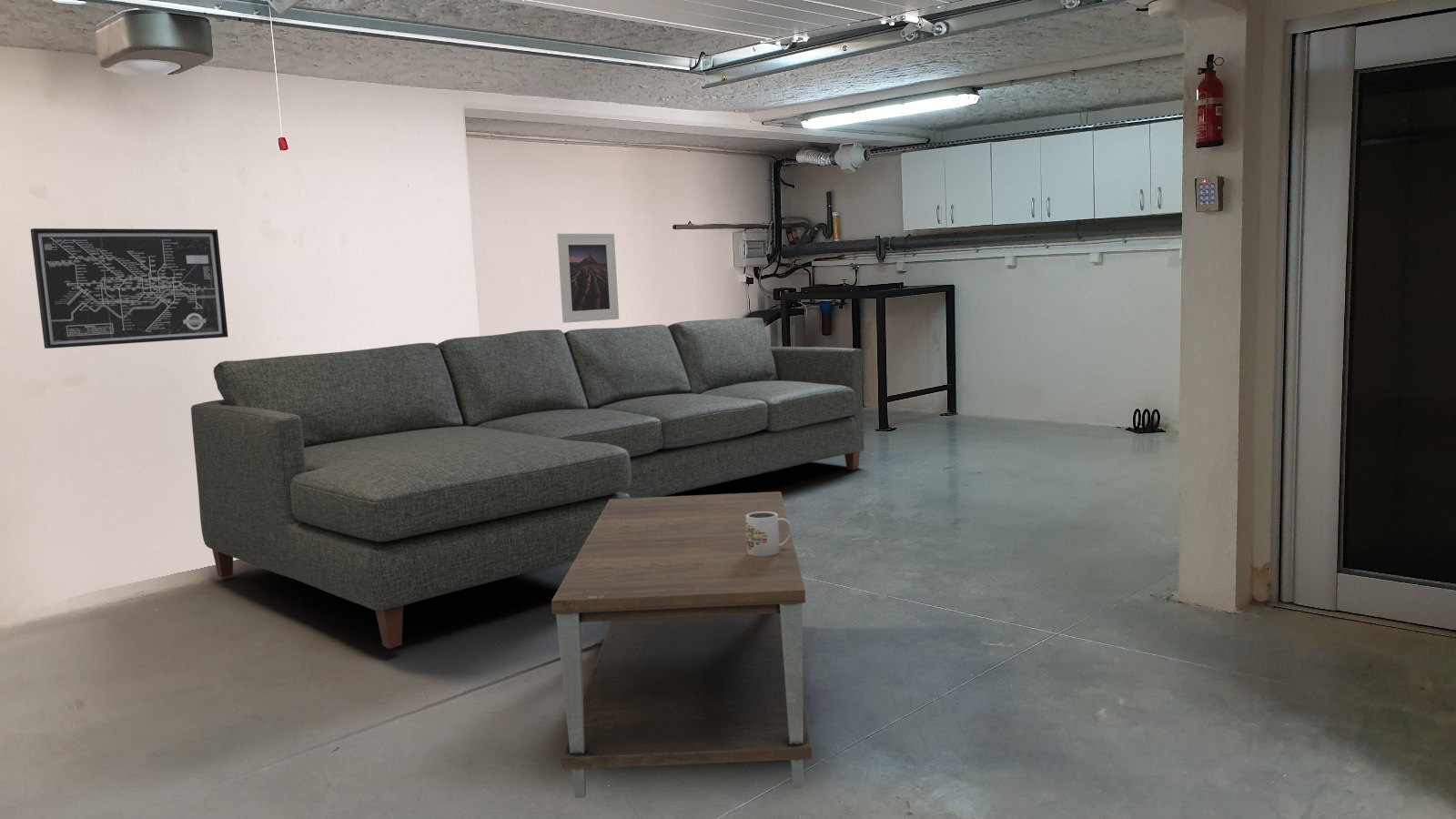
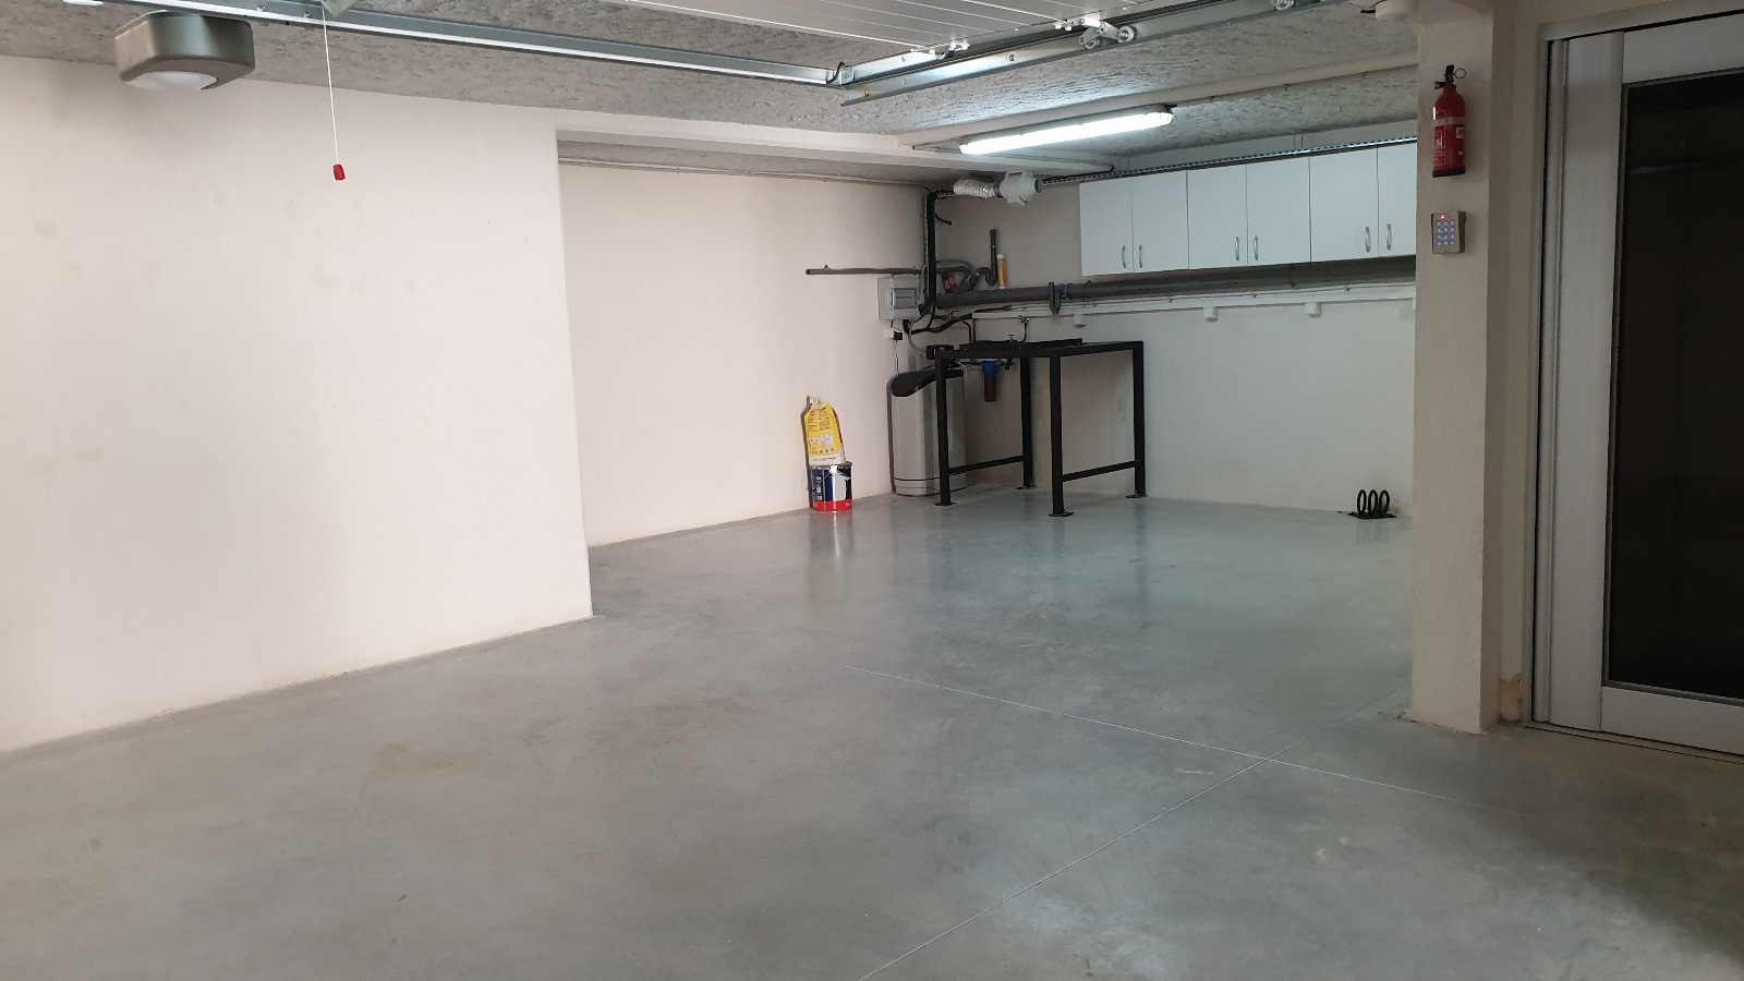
- mug (769, 531)
- coffee table (692, 618)
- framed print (589, 277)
- sofa (626, 427)
- wall art (135, 286)
